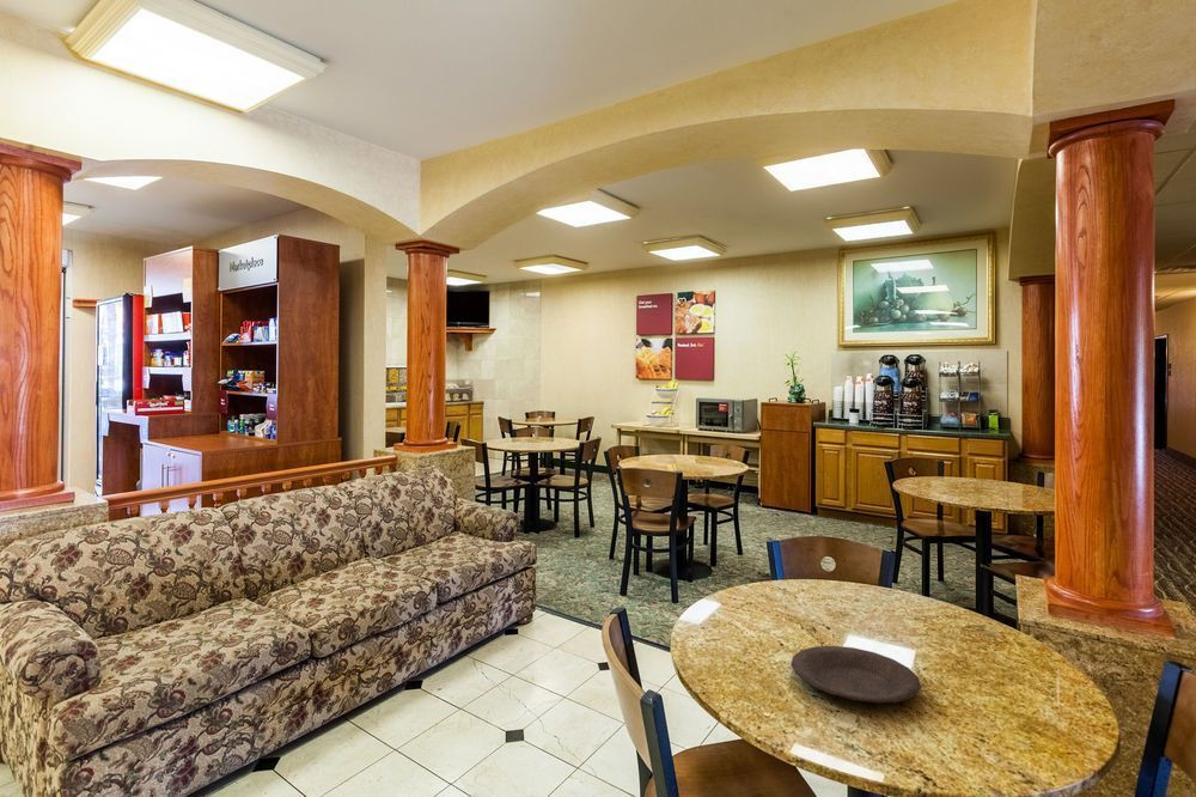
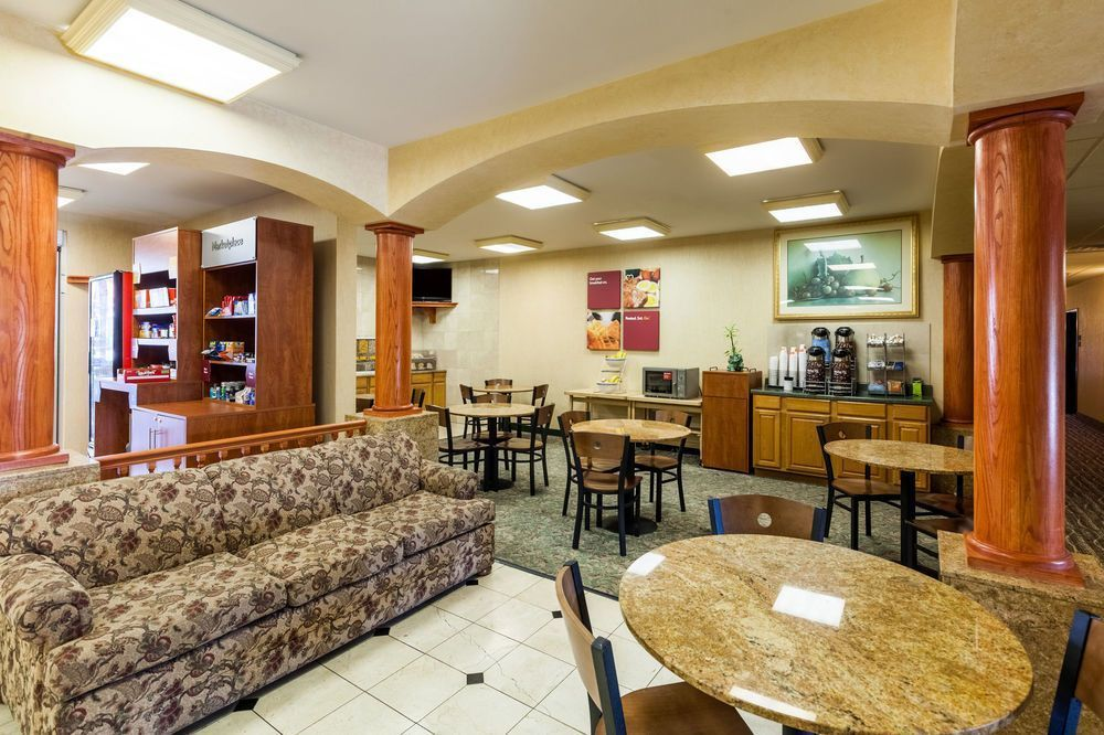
- plate (853, 676)
